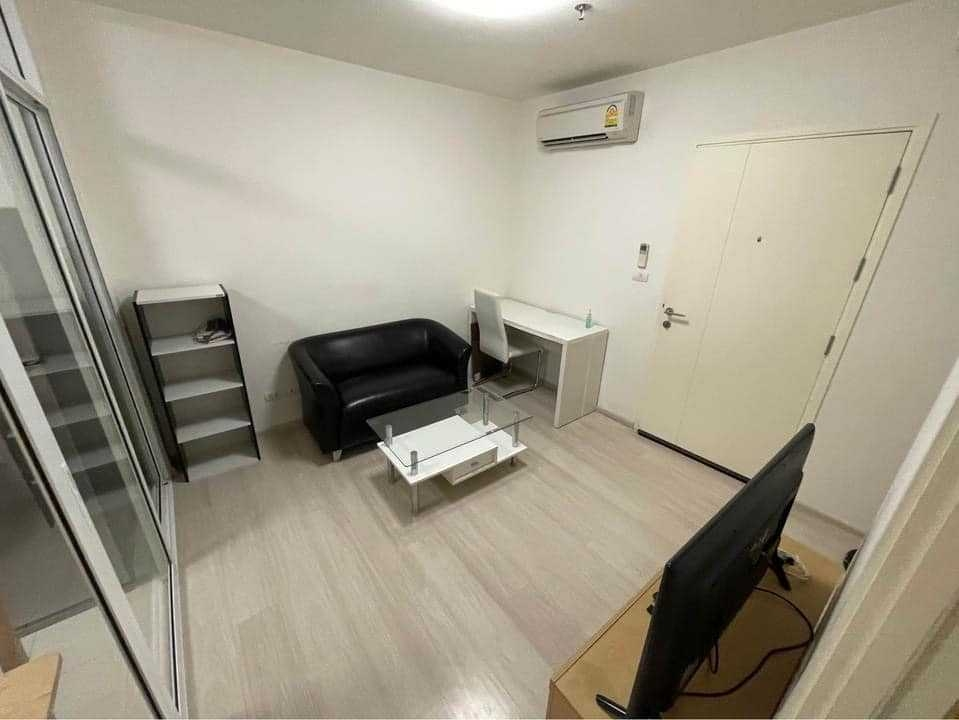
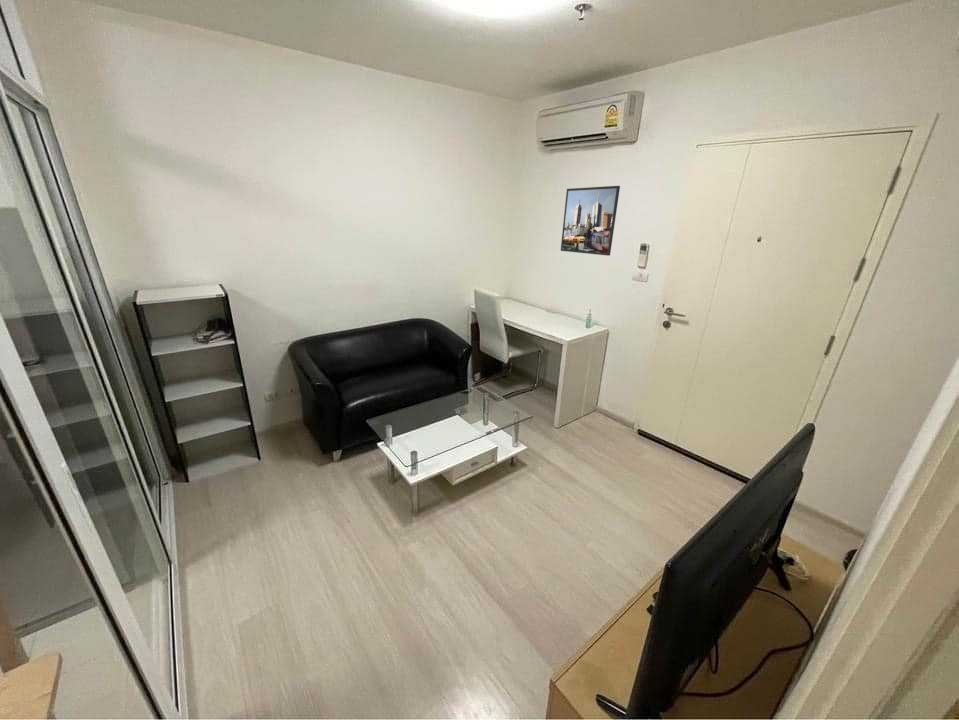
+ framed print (587, 221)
